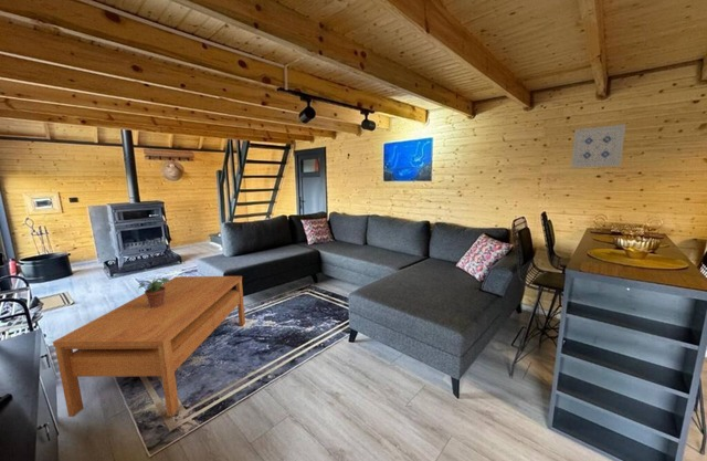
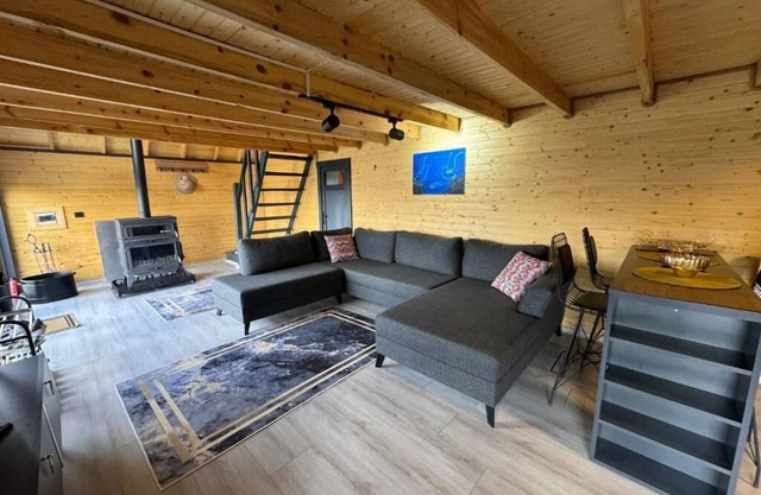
- wall art (597, 147)
- coffee table (175, 329)
- potted plant (155, 292)
